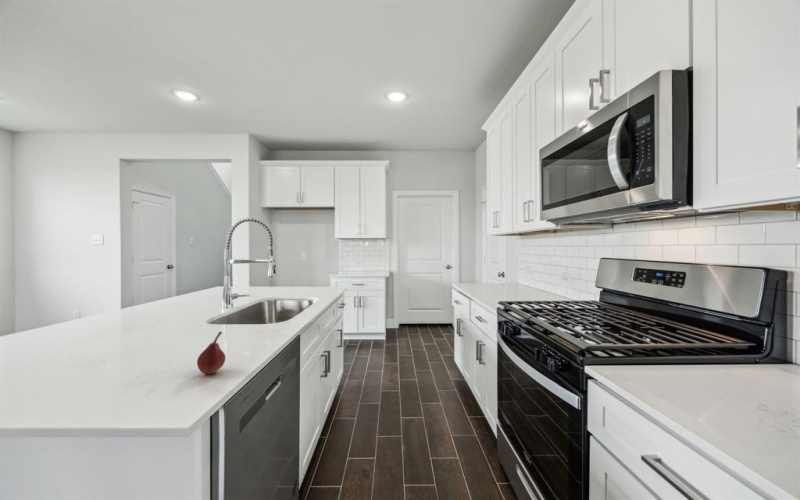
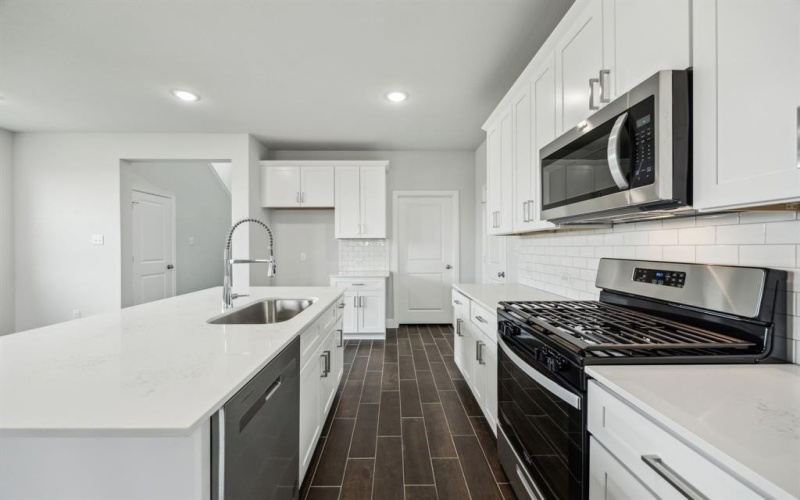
- fruit (211, 352)
